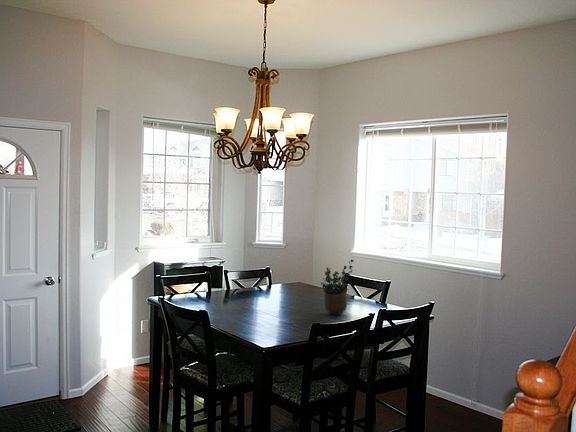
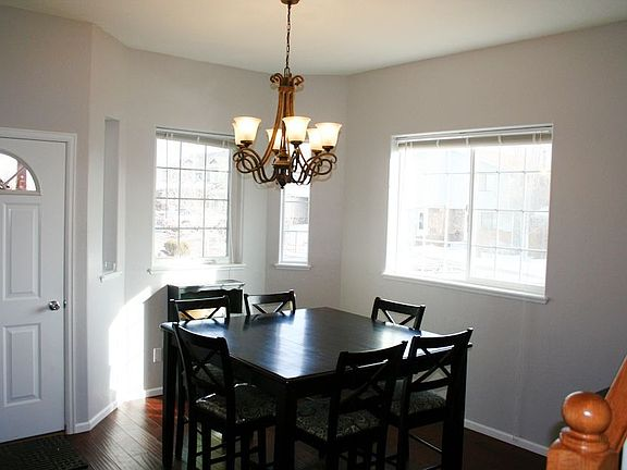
- potted plant (336, 286)
